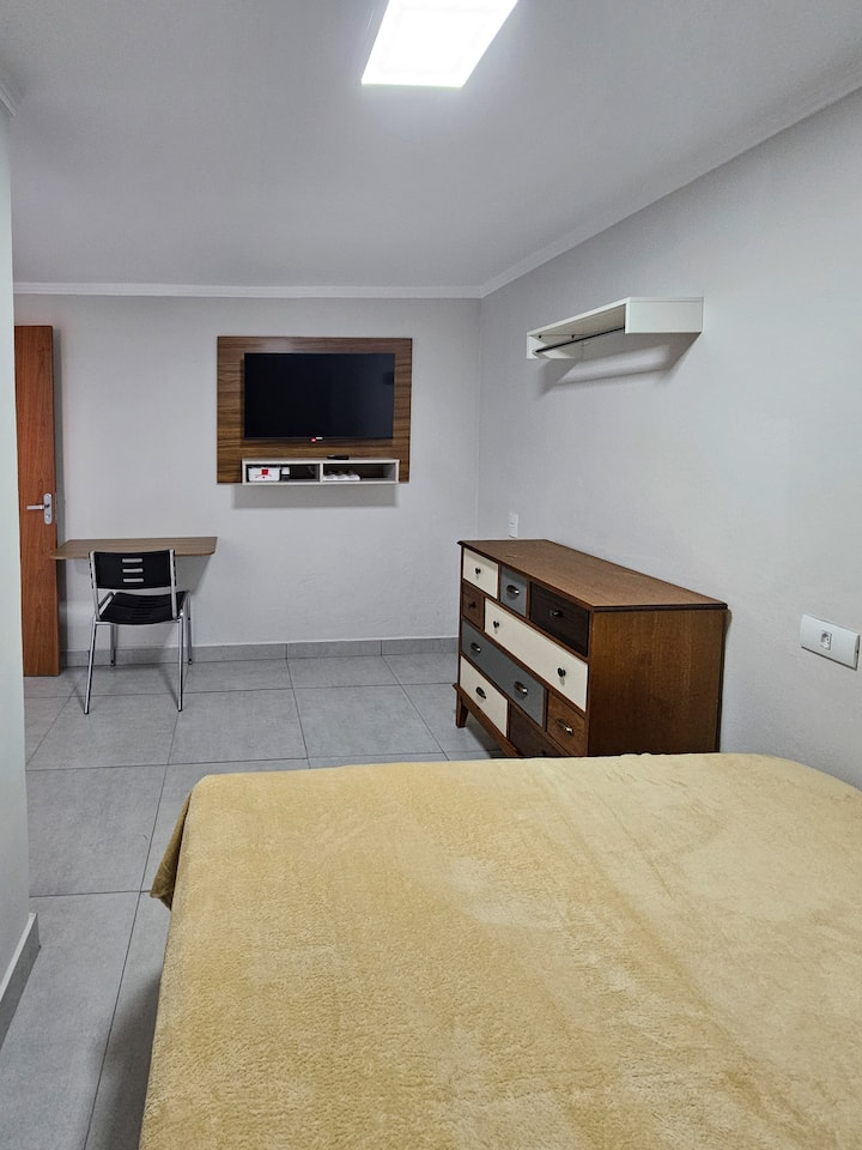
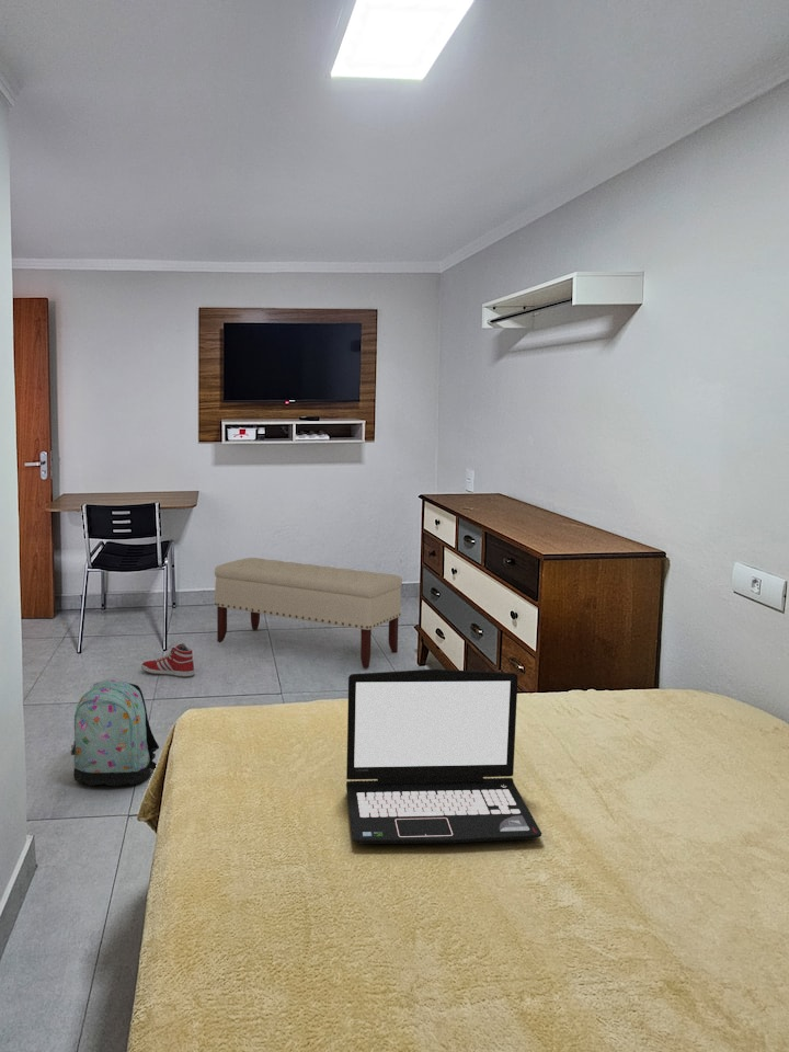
+ bench (306, 608)
+ sneaker (168, 658)
+ laptop (441, 753)
+ backpack (112, 732)
